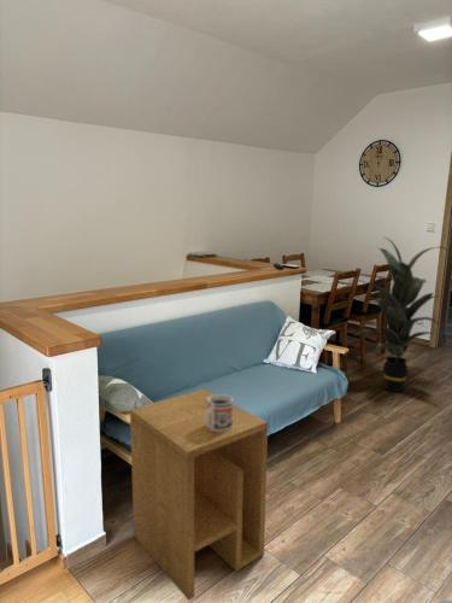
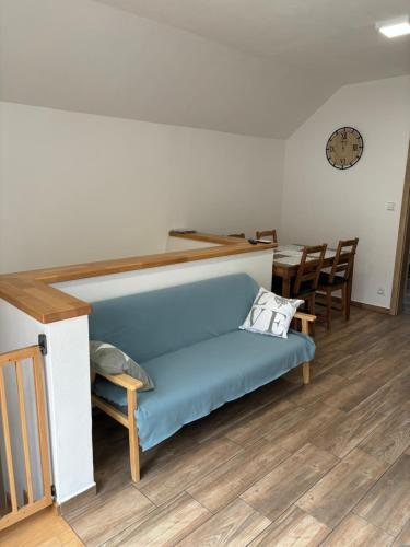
- mug (217, 412)
- side table (196, 481)
- indoor plant (394, 314)
